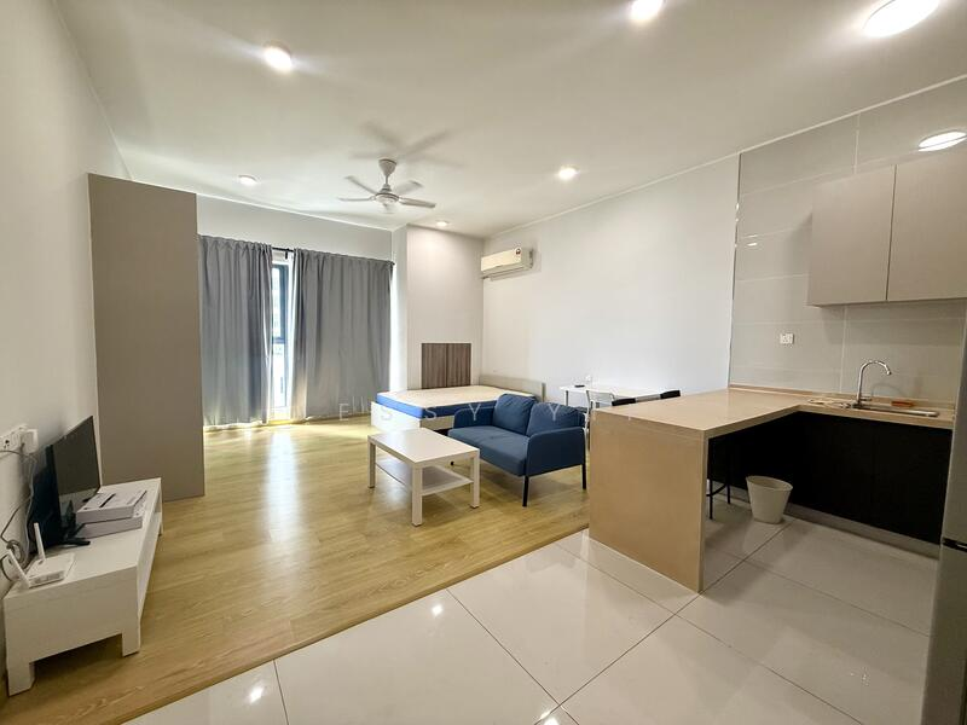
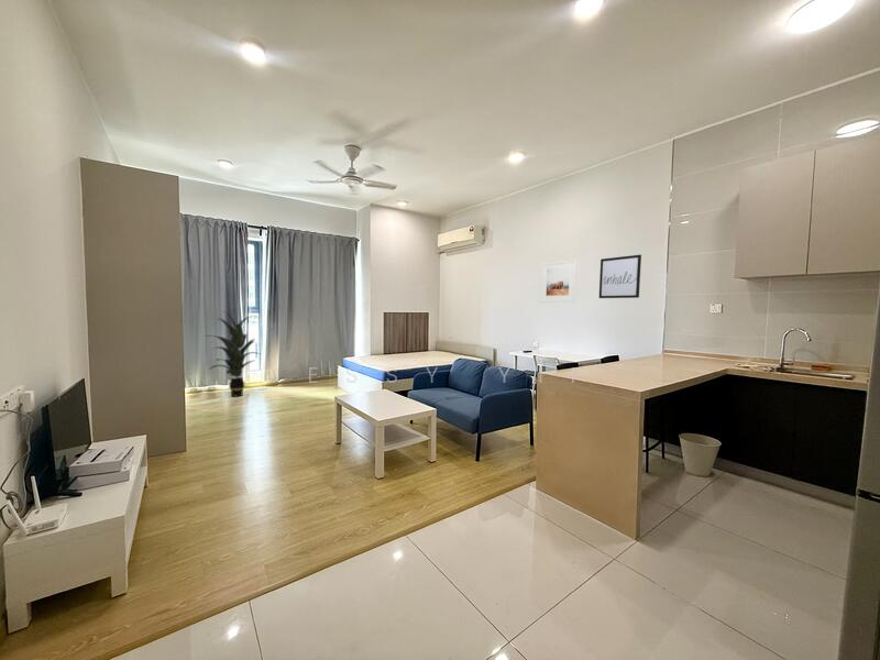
+ wall art (618, 277)
+ indoor plant (232, 353)
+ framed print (558, 282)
